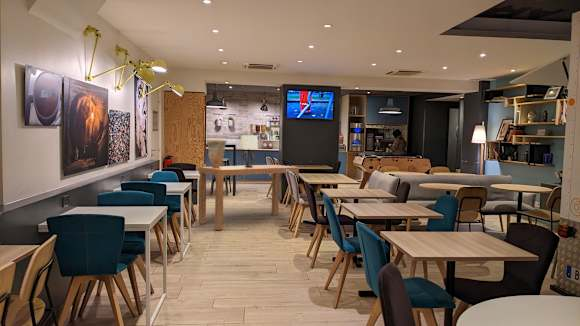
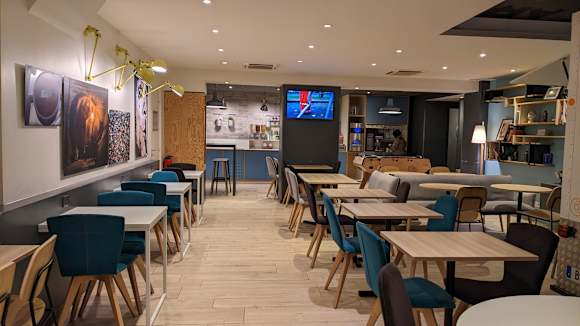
- decorative urn (216, 152)
- lamp (248, 151)
- dining table (247, 174)
